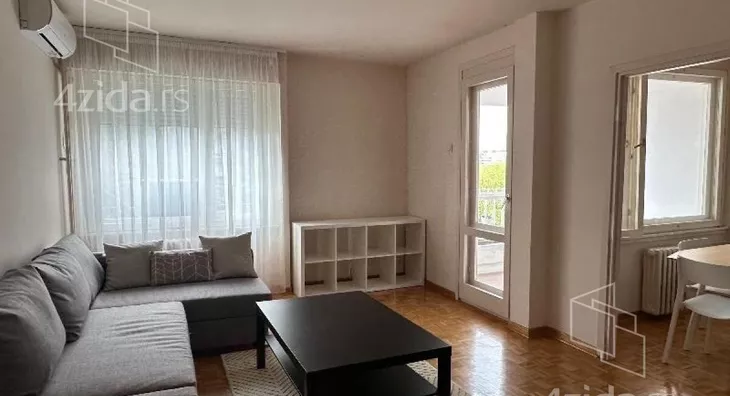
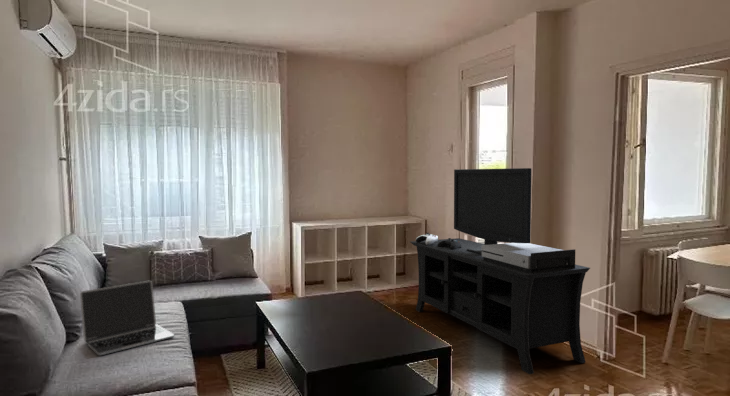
+ laptop (127, 314)
+ media console (485, 251)
